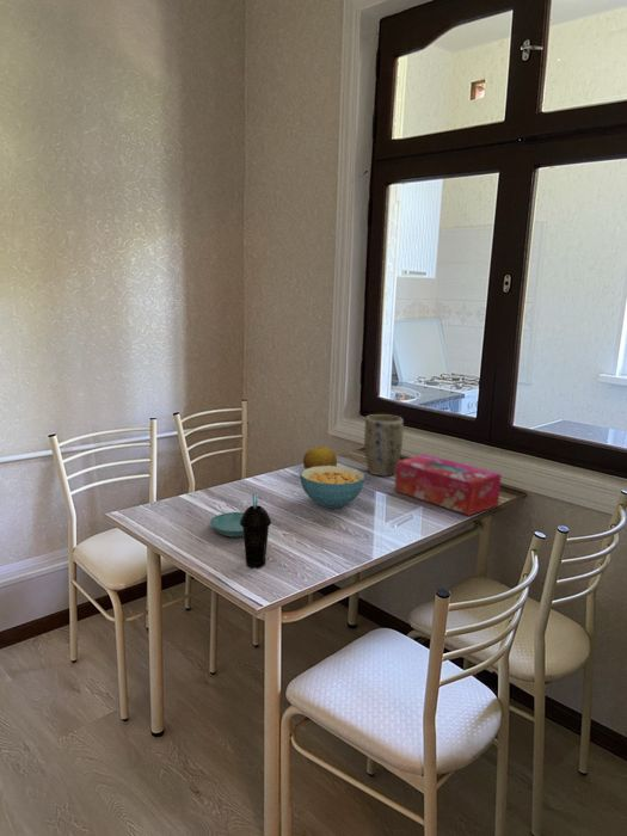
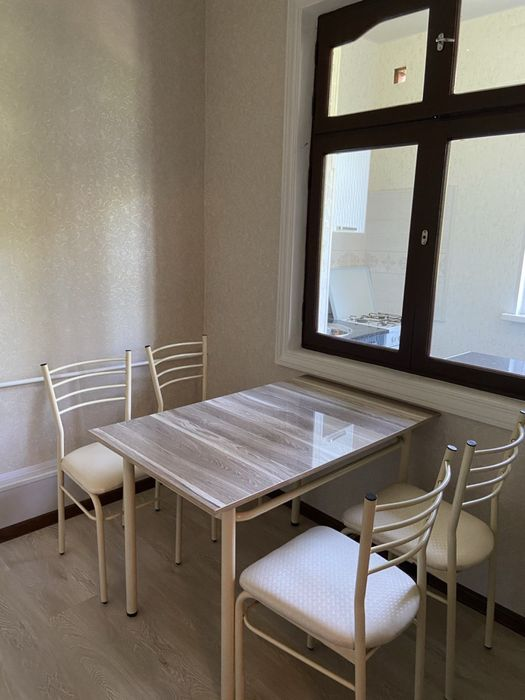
- saucer (236, 525)
- cereal bowl (332, 490)
- cup (254, 528)
- tissue box (445, 482)
- plant pot (382, 444)
- fruit (319, 461)
